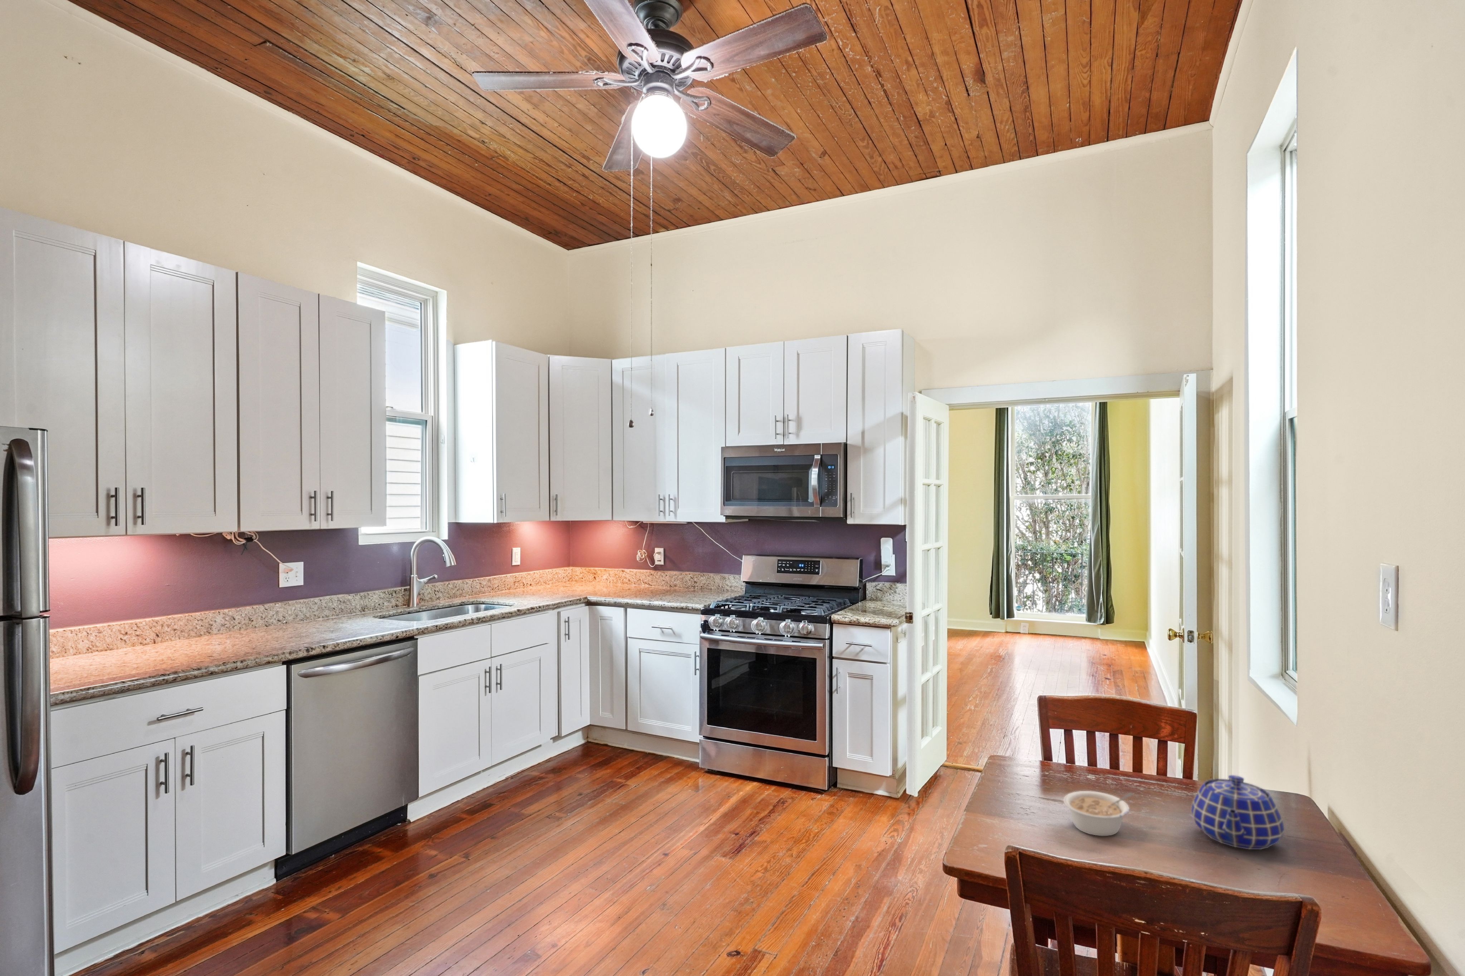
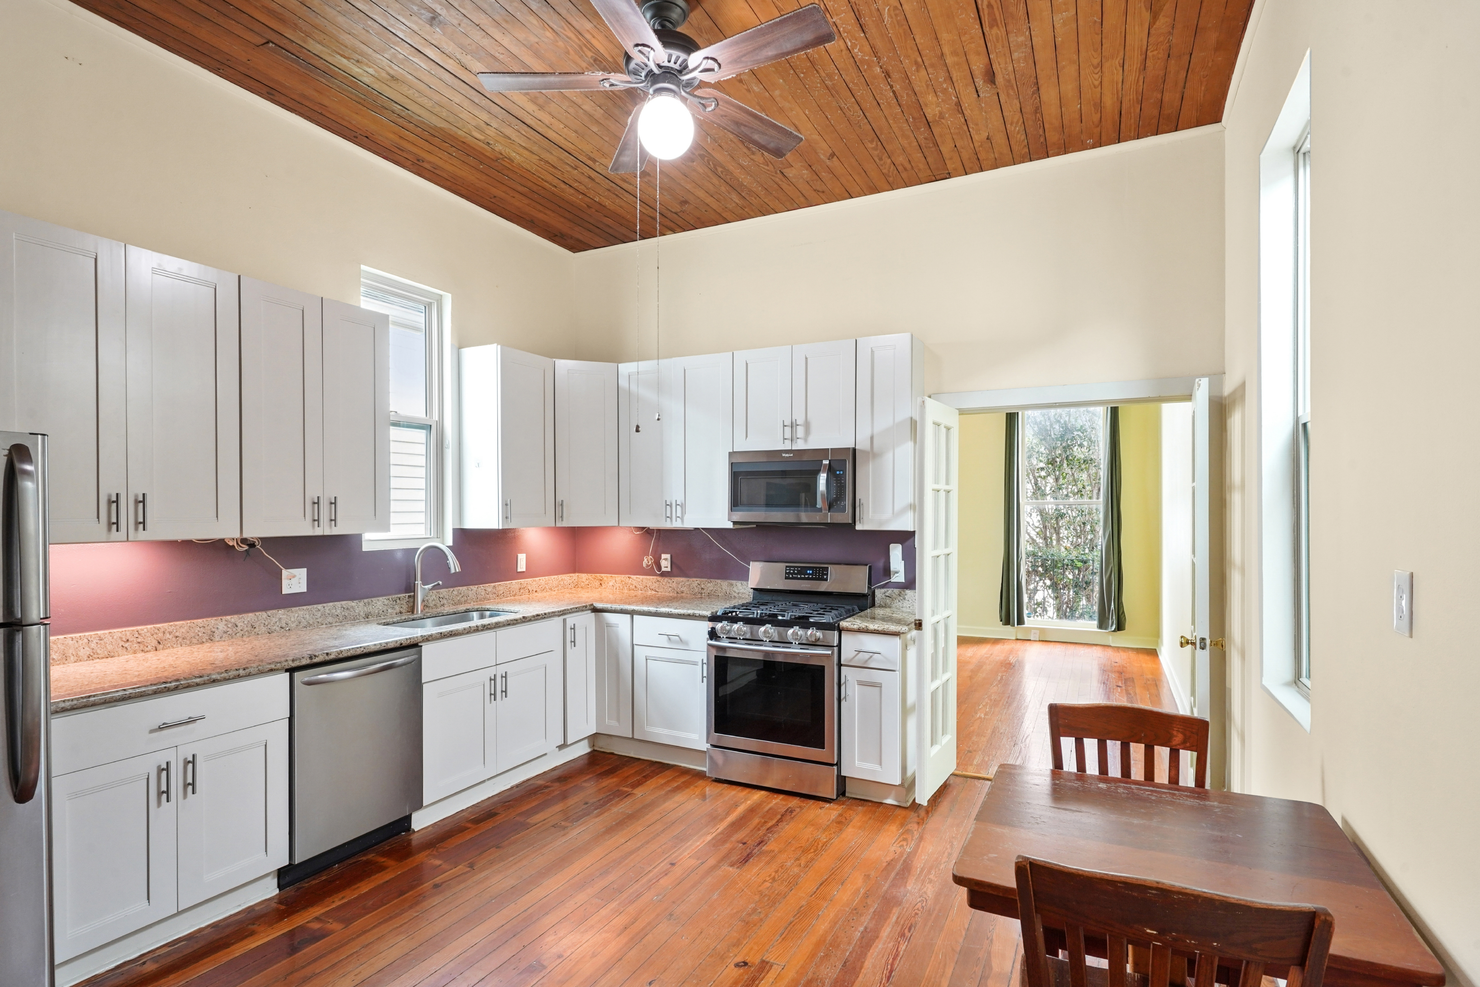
- legume (1097, 812)
- teapot (1236, 808)
